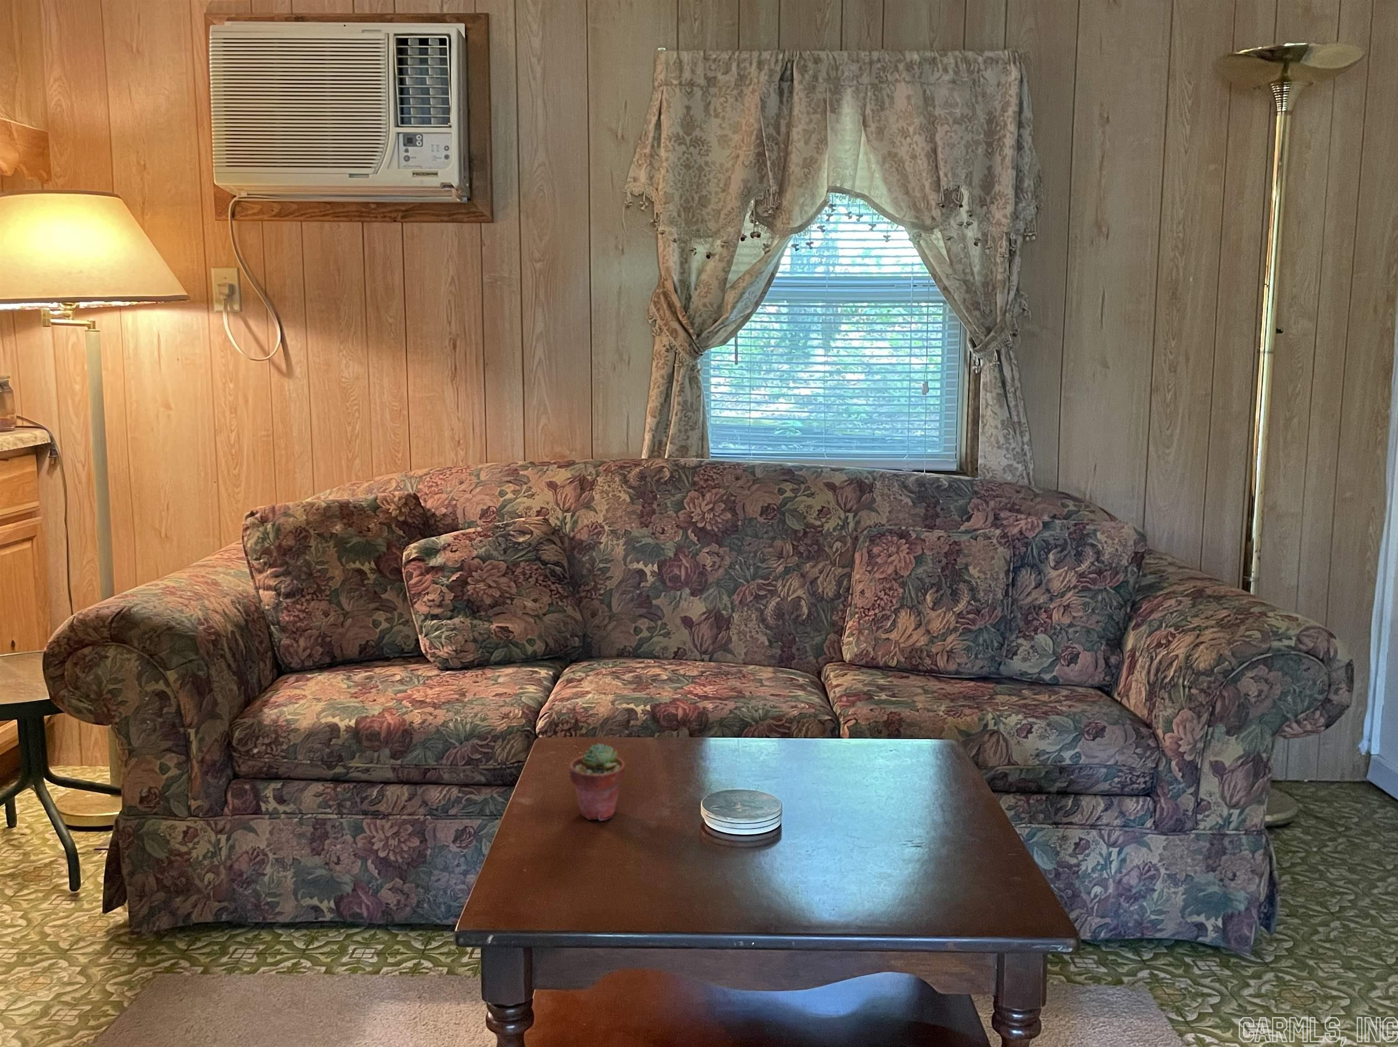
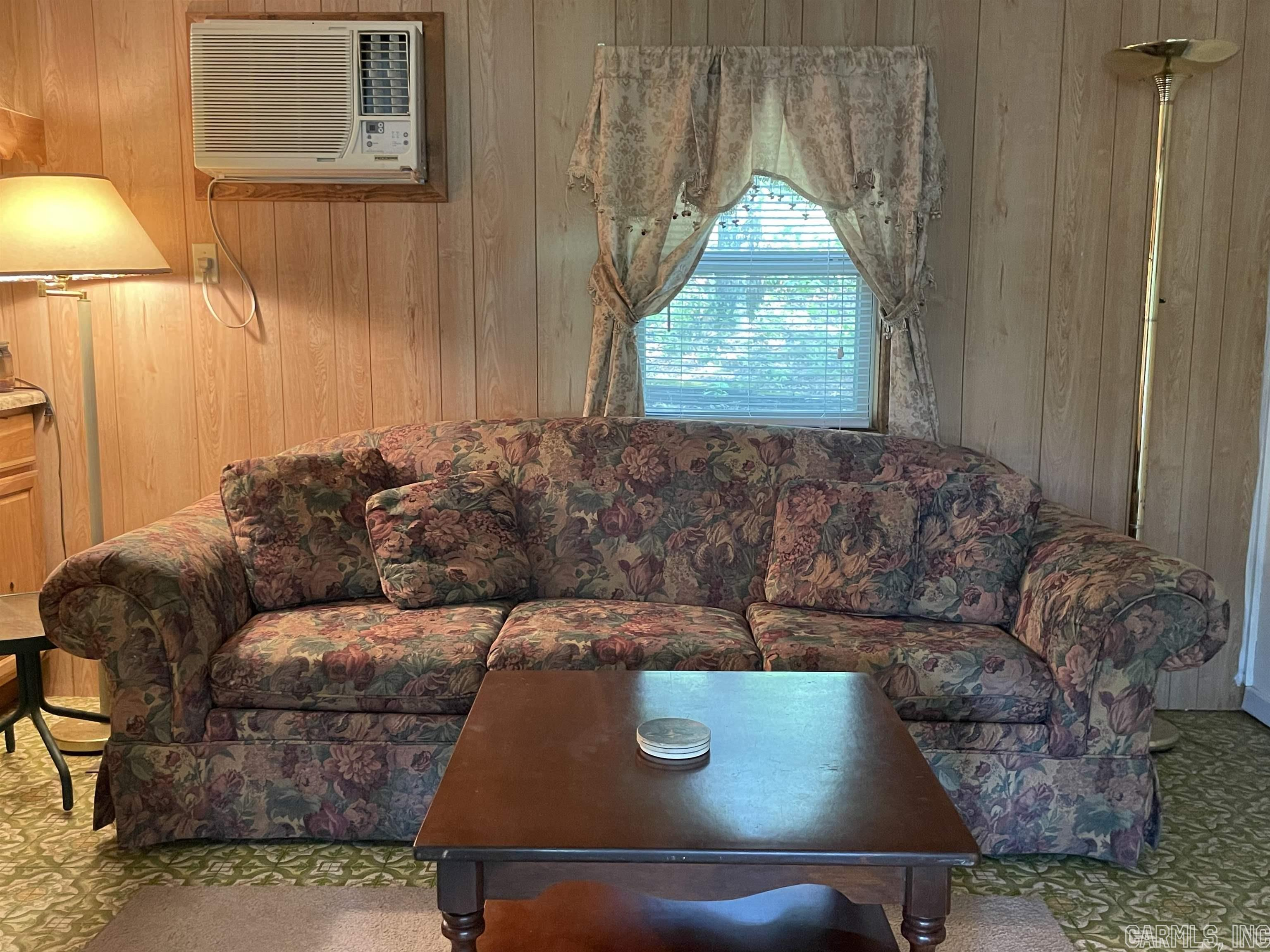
- potted succulent (598, 779)
